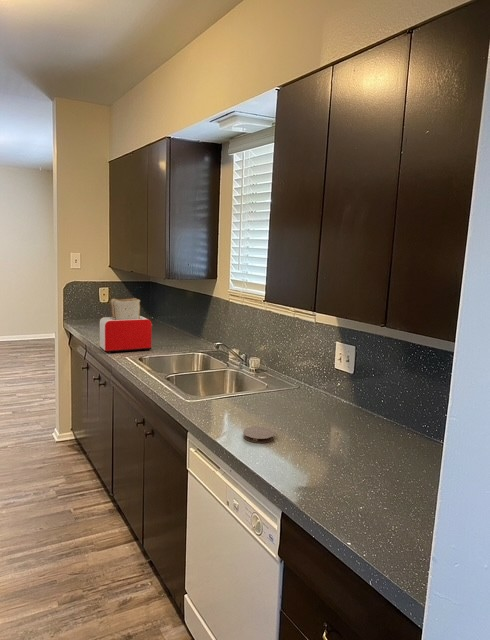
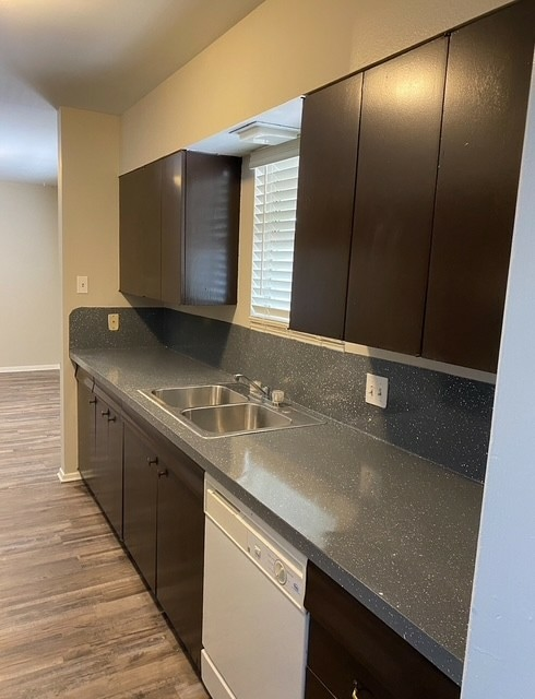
- toaster (127, 324)
- coaster (258, 434)
